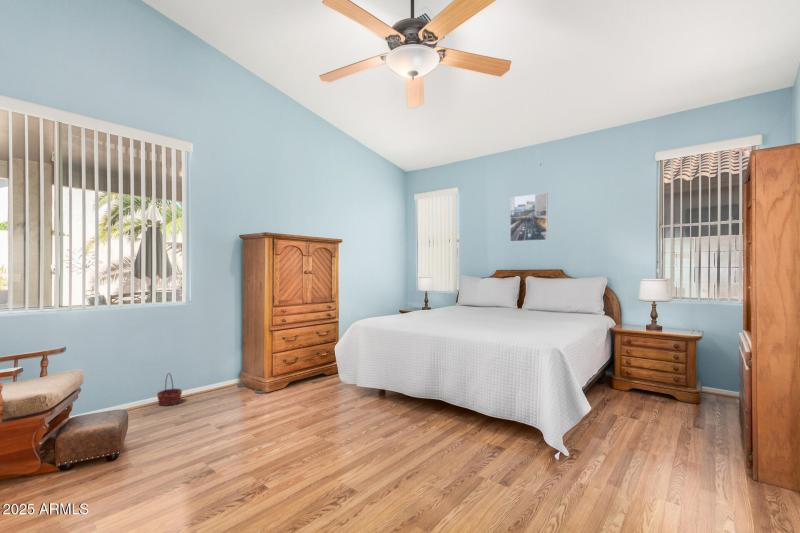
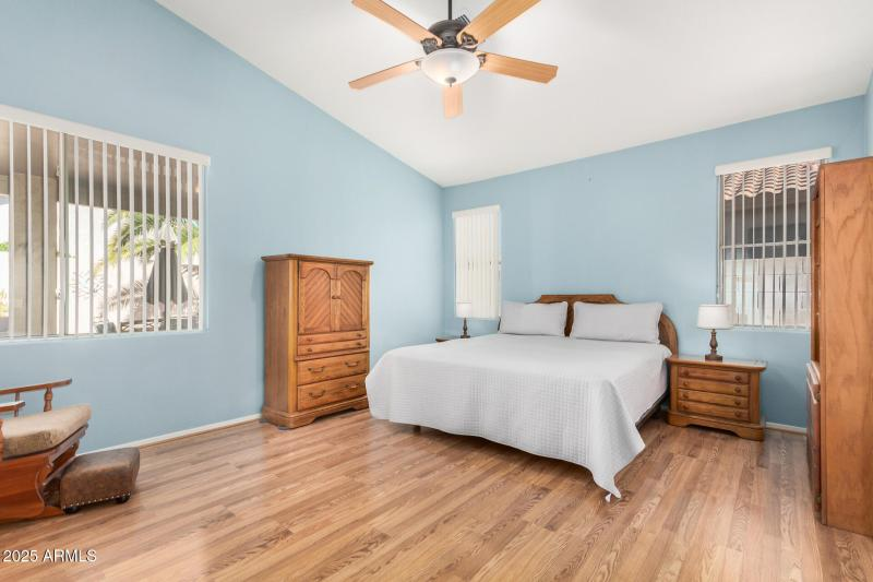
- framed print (528, 218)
- basket (169, 389)
